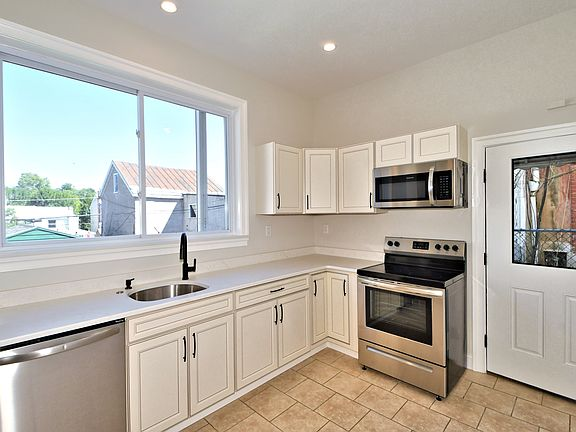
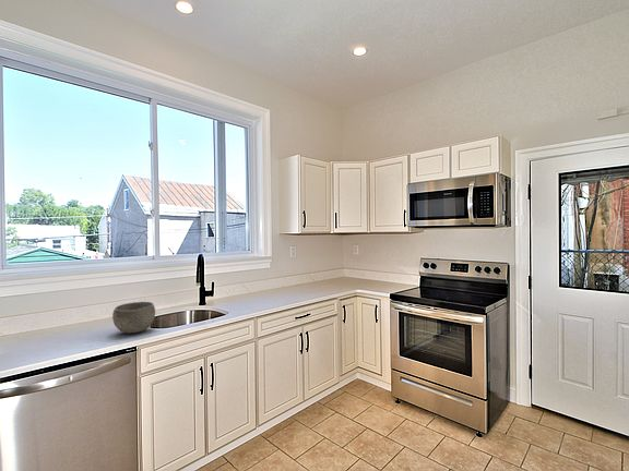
+ bowl (134, 317)
